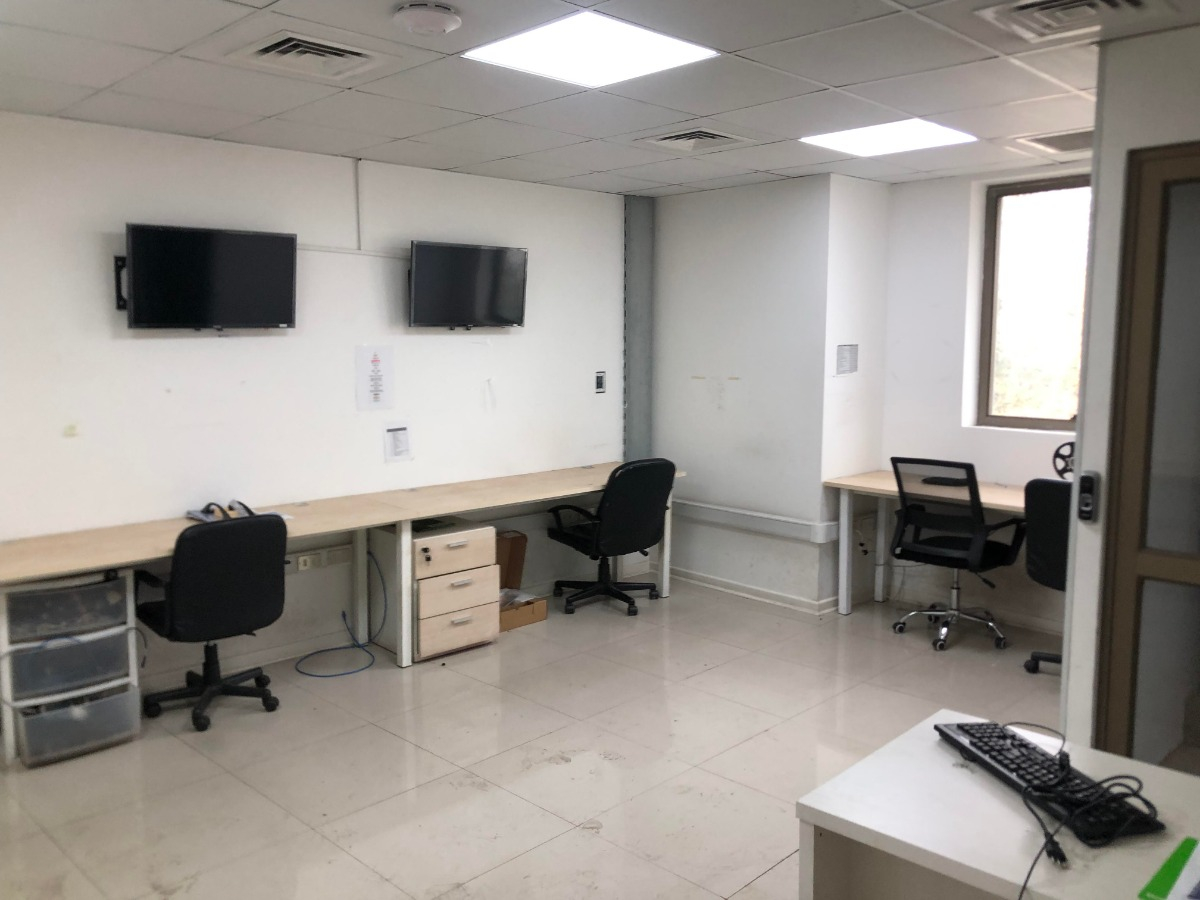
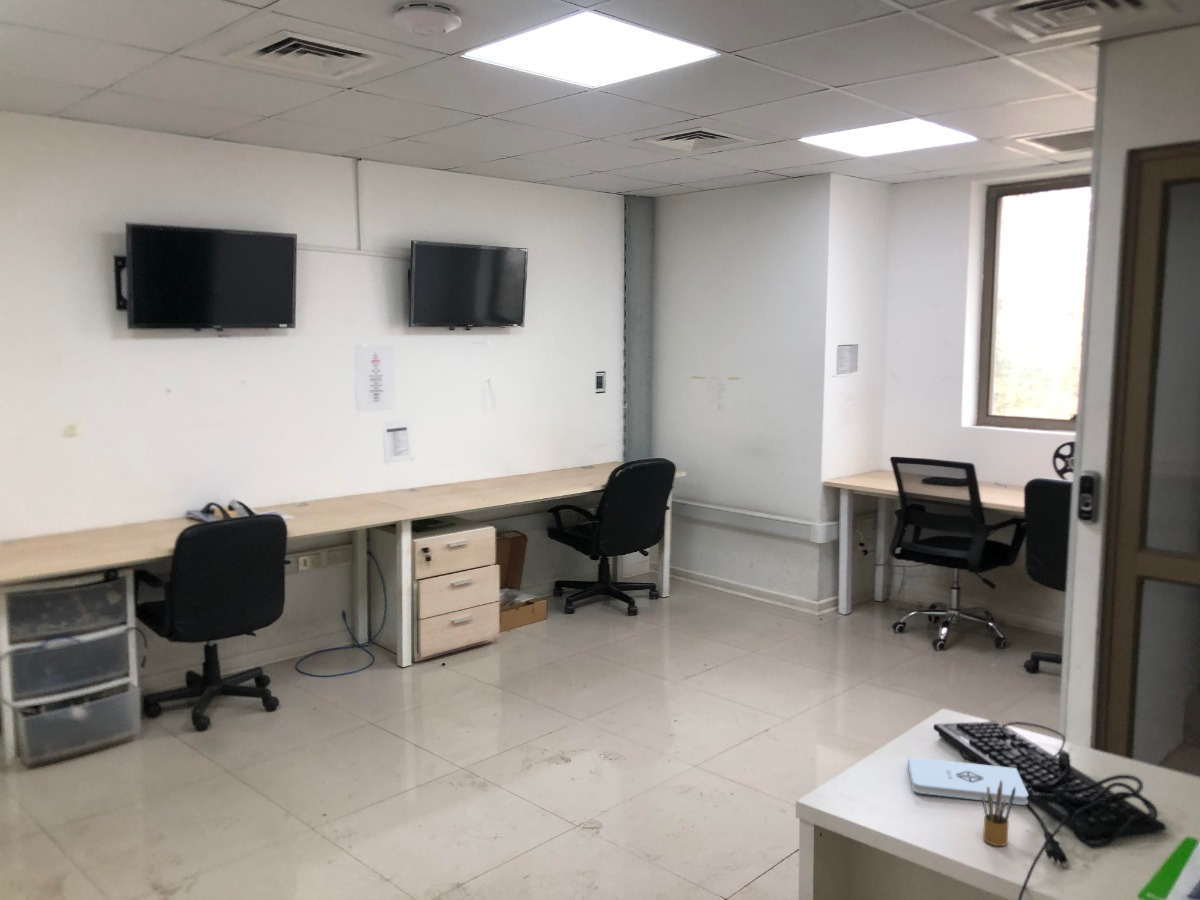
+ notepad (965, 780)
+ pencil box (998, 814)
